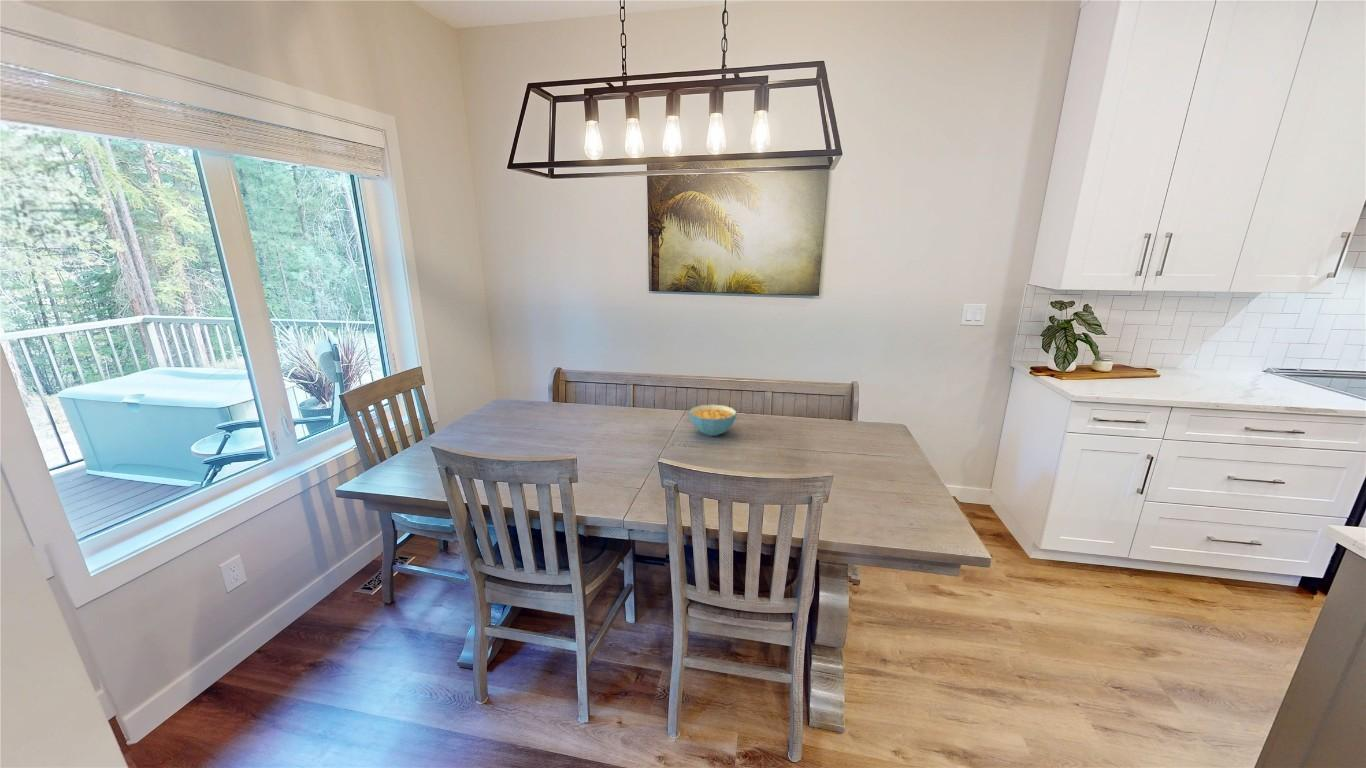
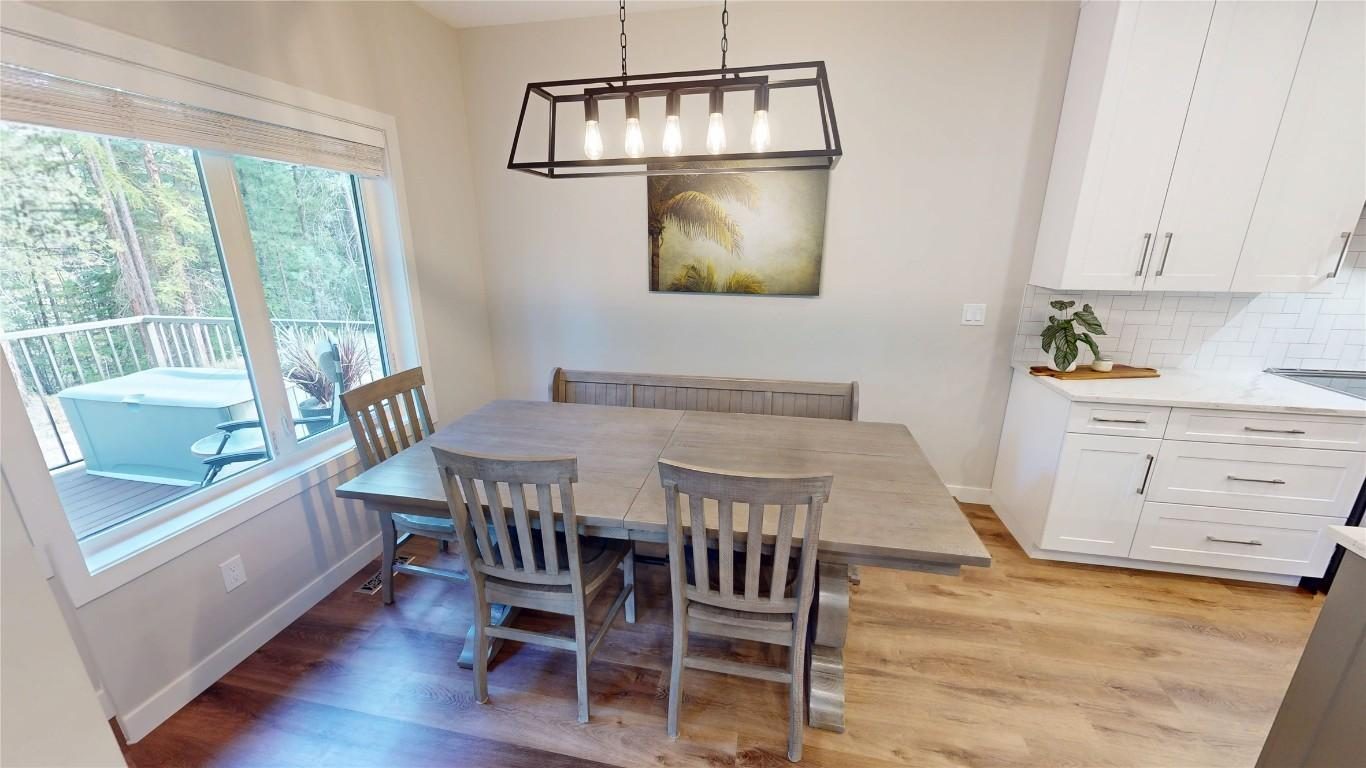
- cereal bowl (712, 422)
